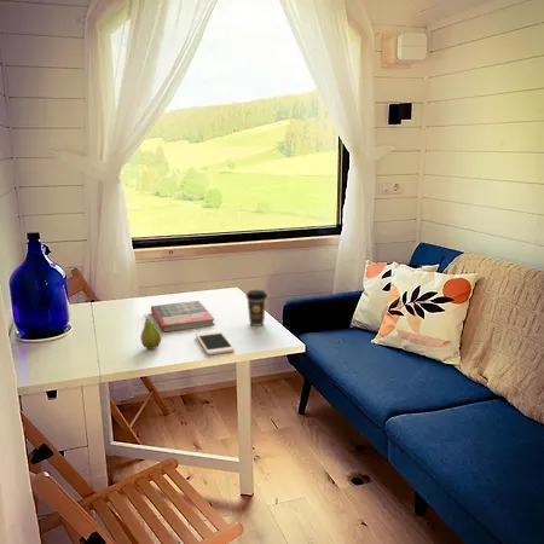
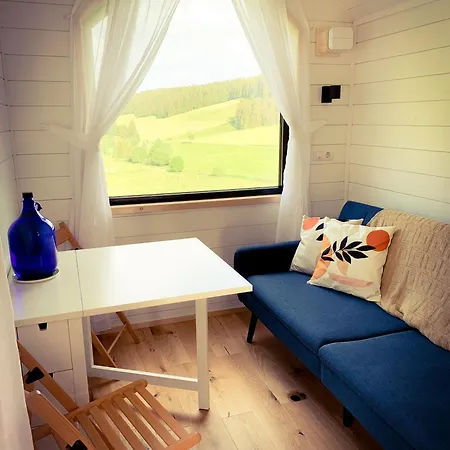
- book (181, 314)
- cell phone (214, 342)
- fruit (150, 330)
- coffee cup (256, 307)
